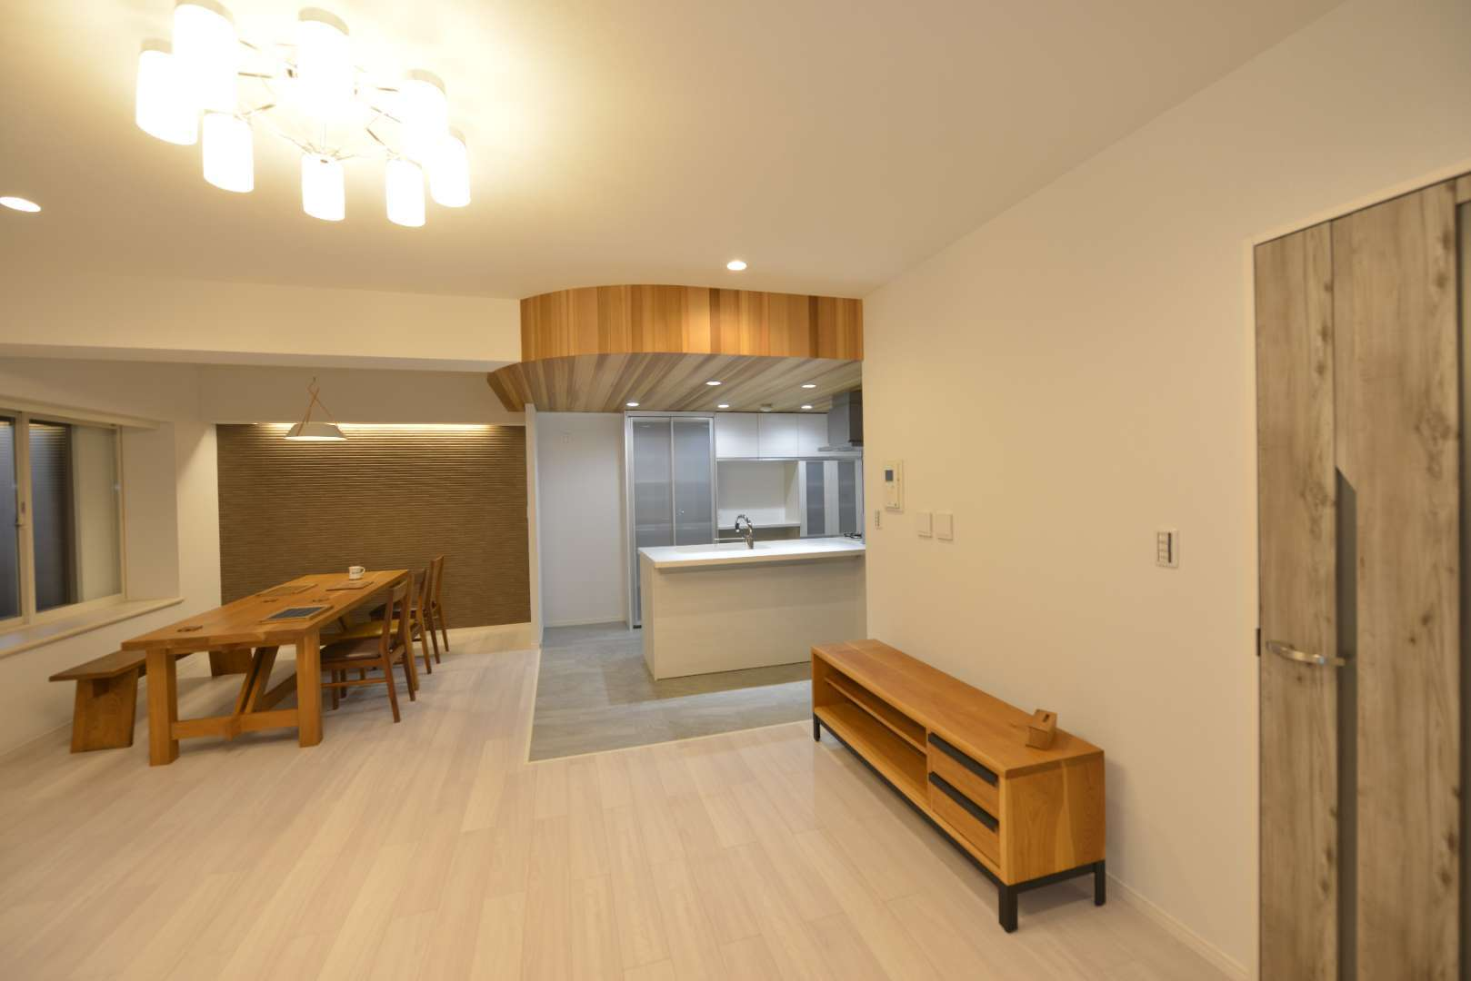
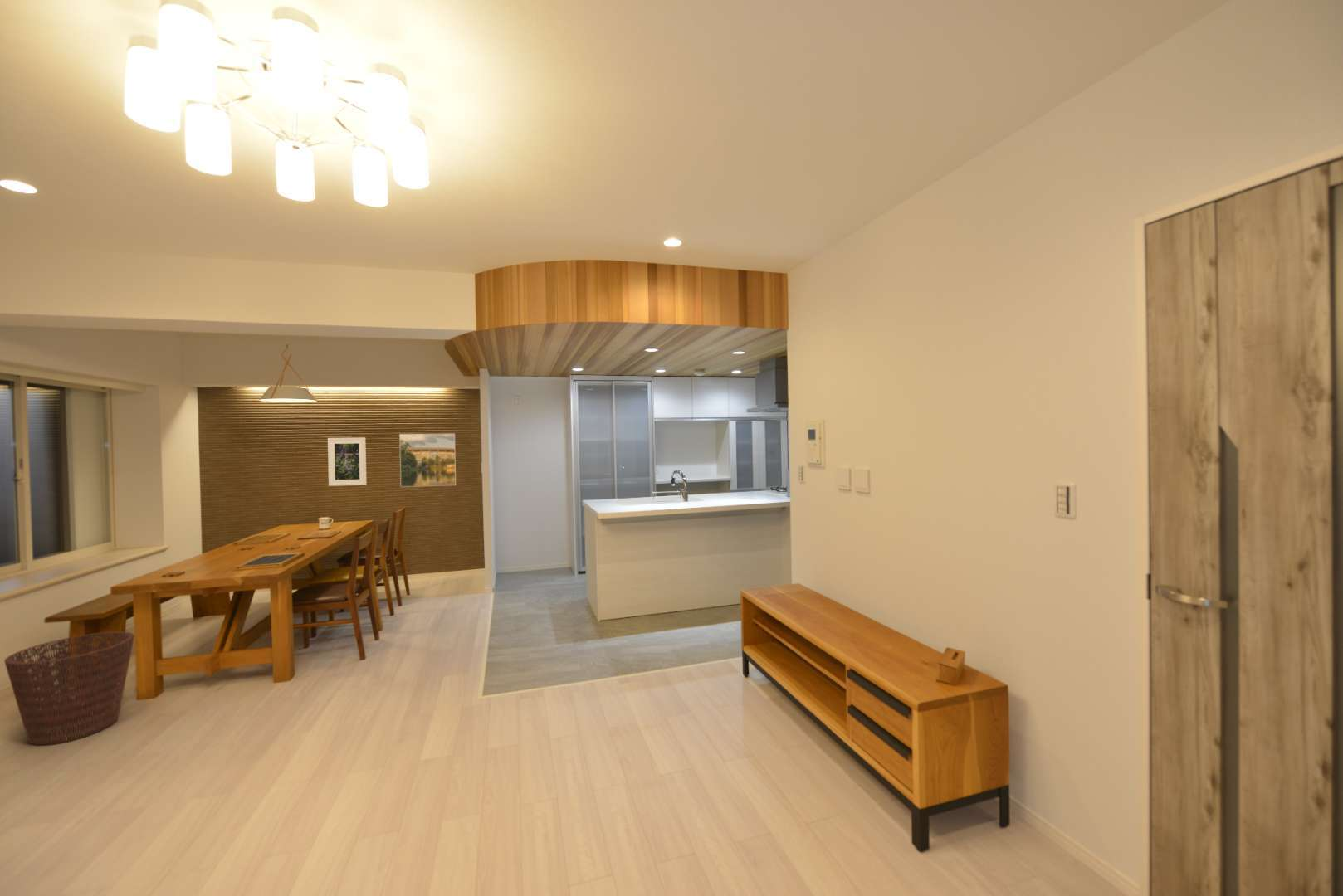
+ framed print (427, 460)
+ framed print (347, 461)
+ basket (74, 688)
